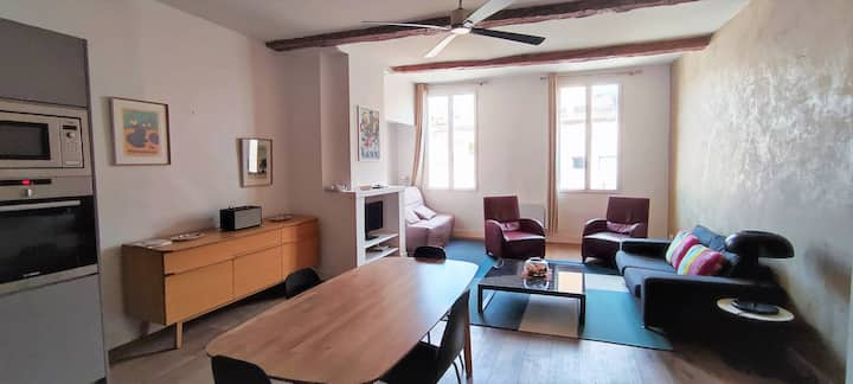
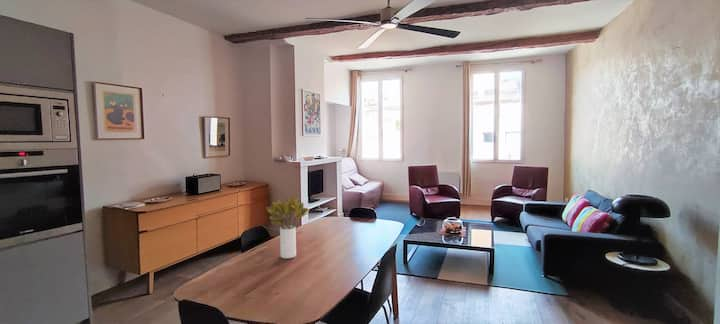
+ flower bouquet (289, 227)
